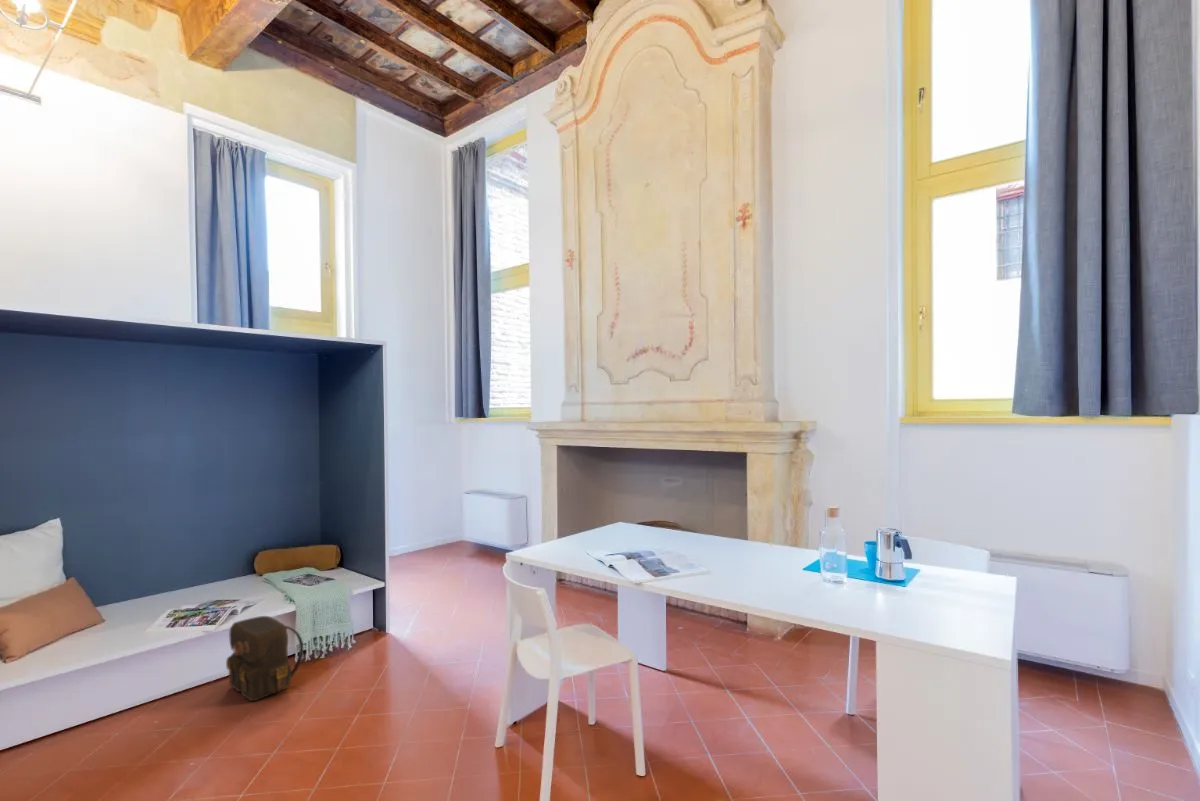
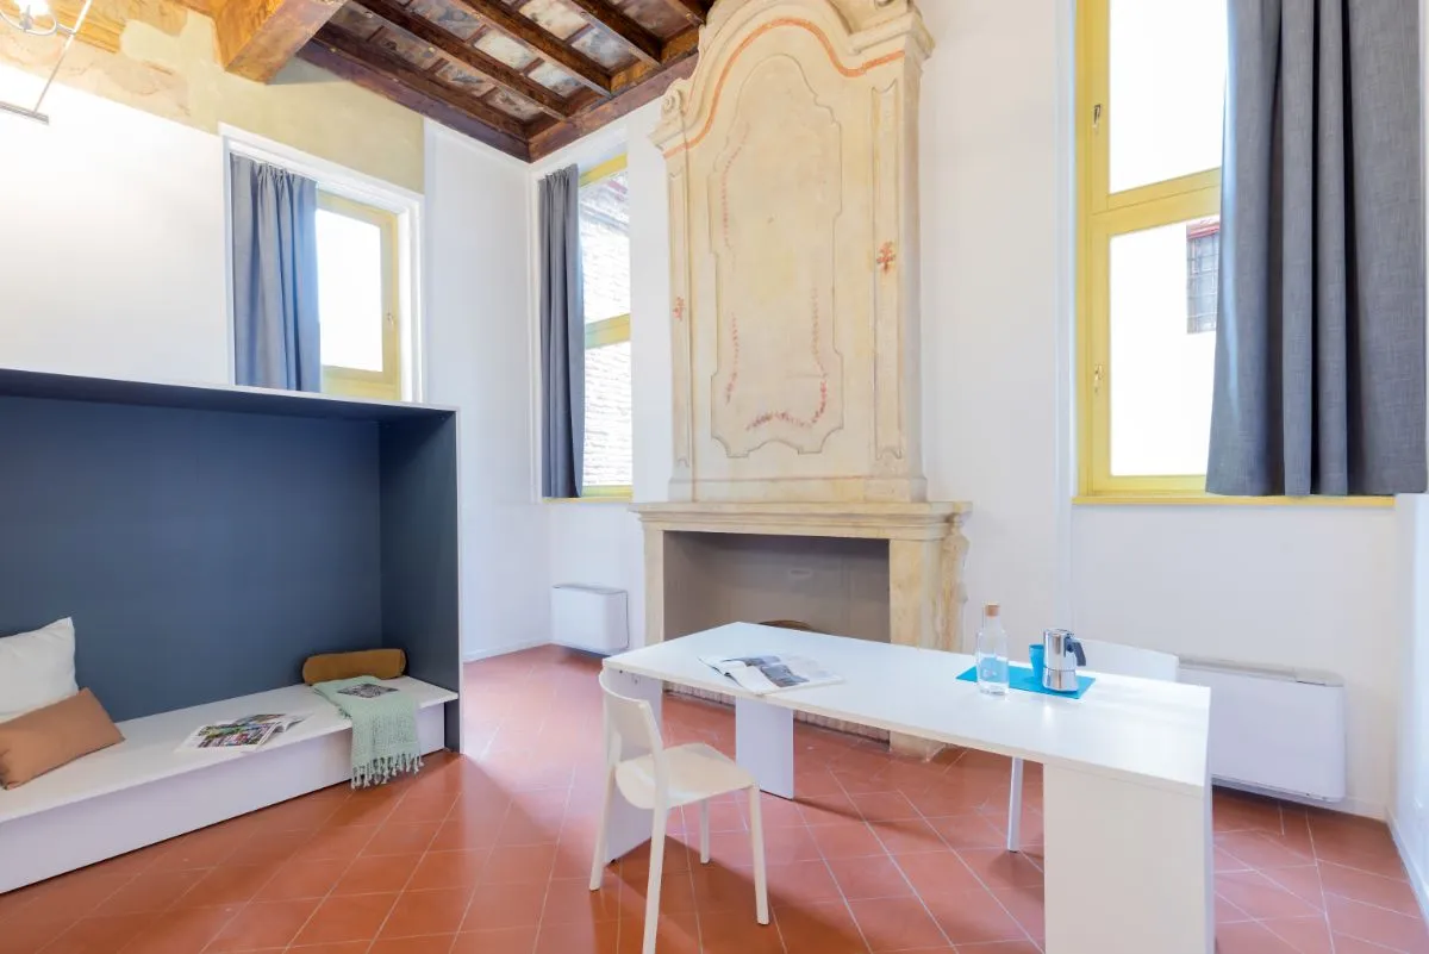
- backpack (265, 653)
